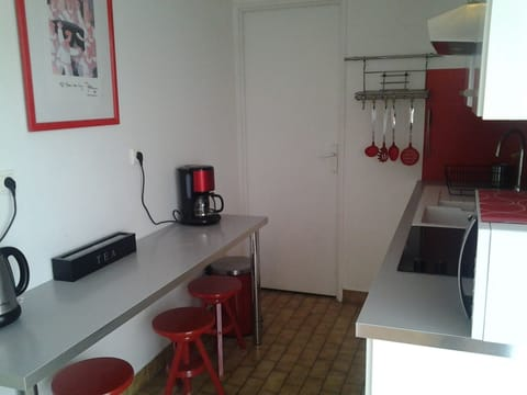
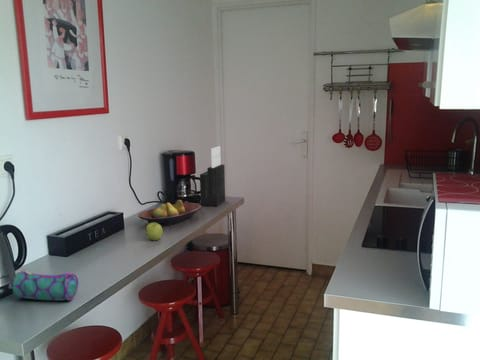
+ knife block (210, 175)
+ fruit bowl (171, 211)
+ pencil case (45, 284)
+ apple (154, 231)
